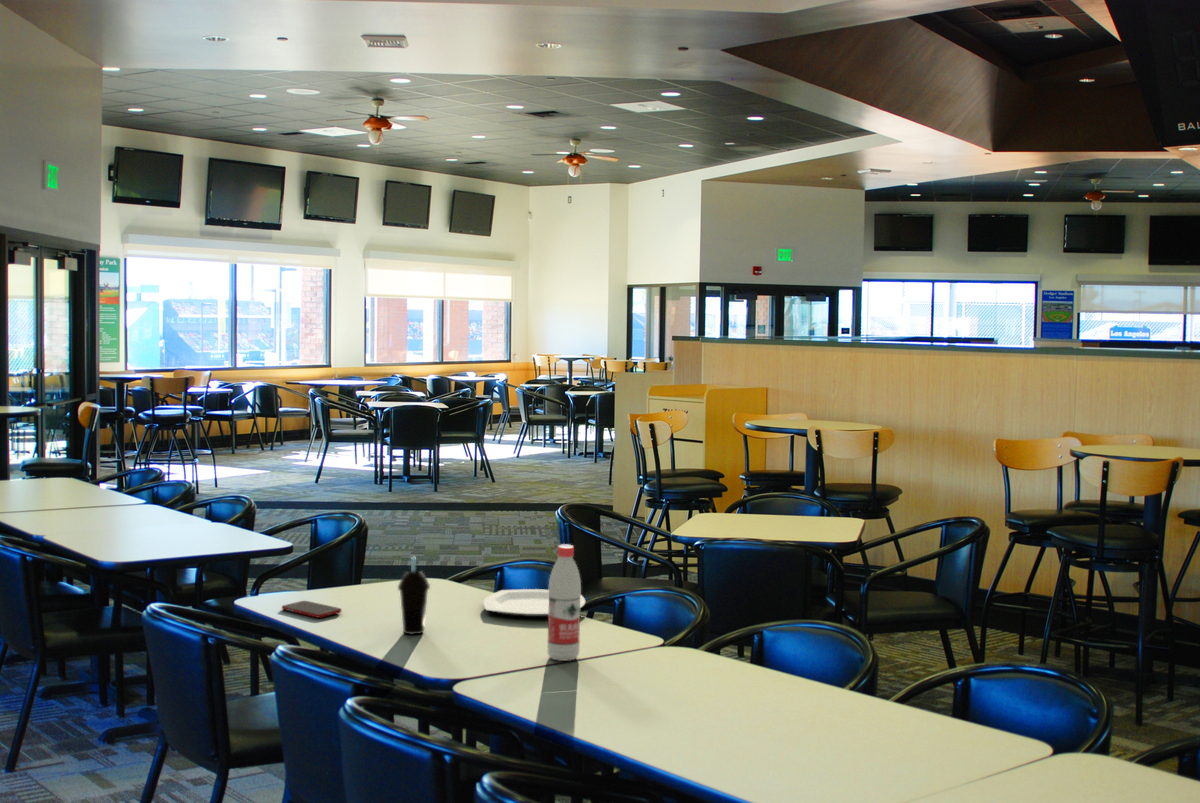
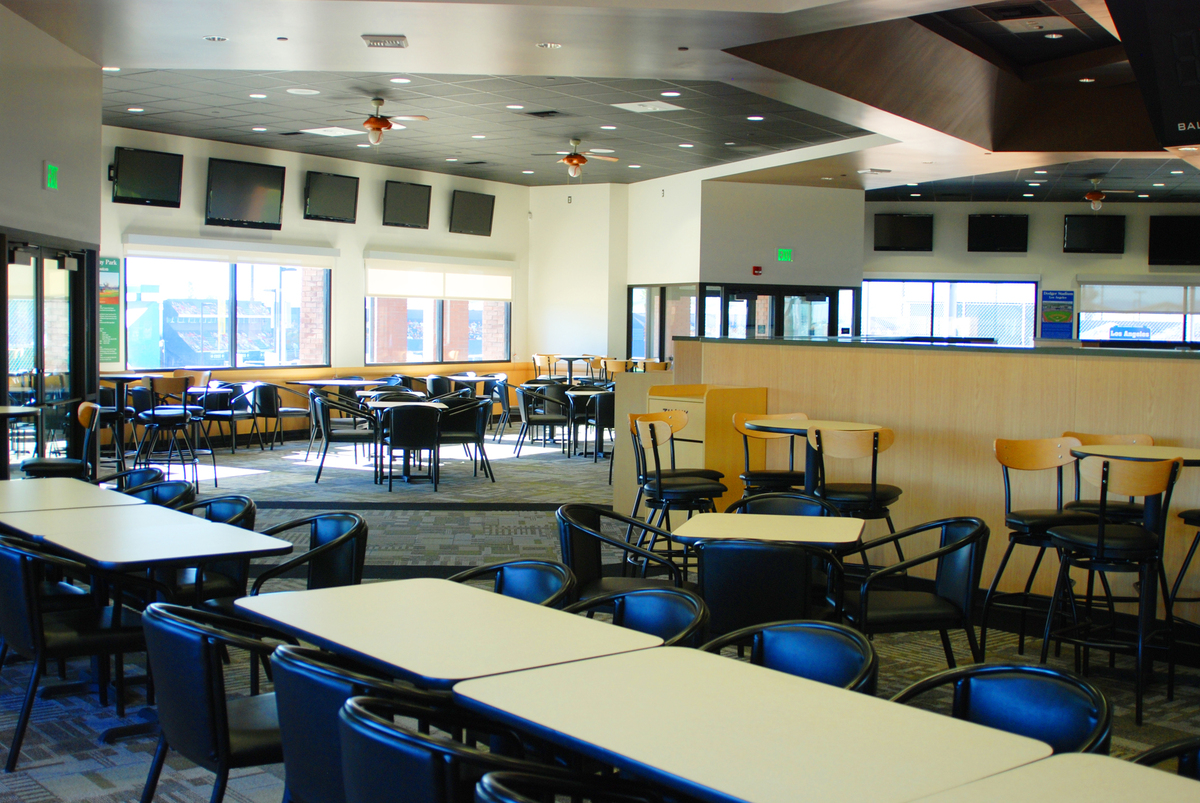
- water bottle (564, 601)
- cell phone (311, 609)
- plate (534, 604)
- cup (413, 594)
